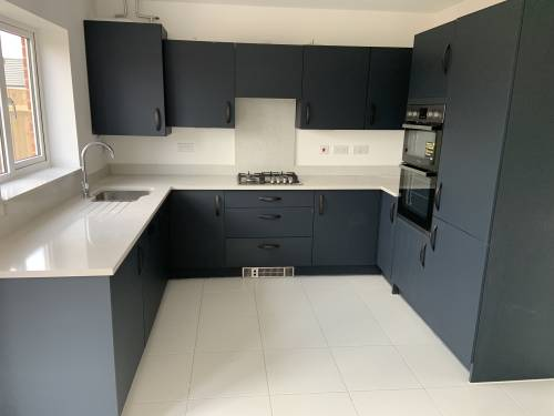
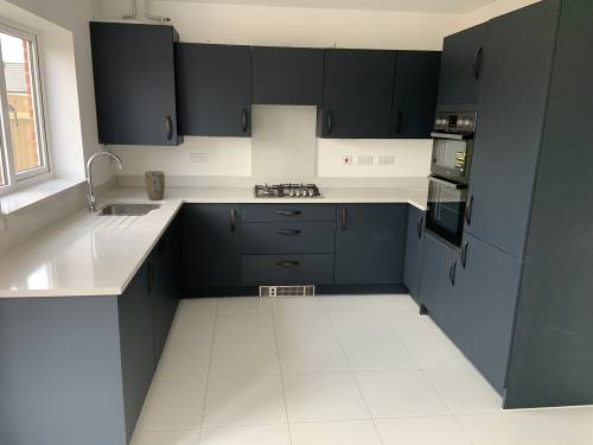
+ plant pot (155, 185)
